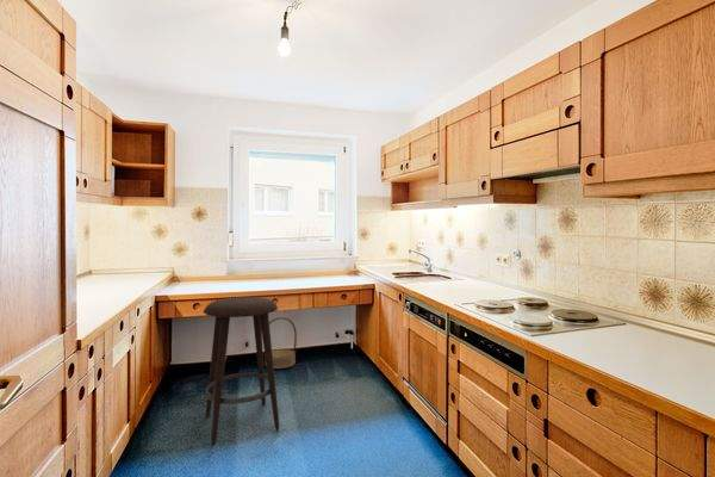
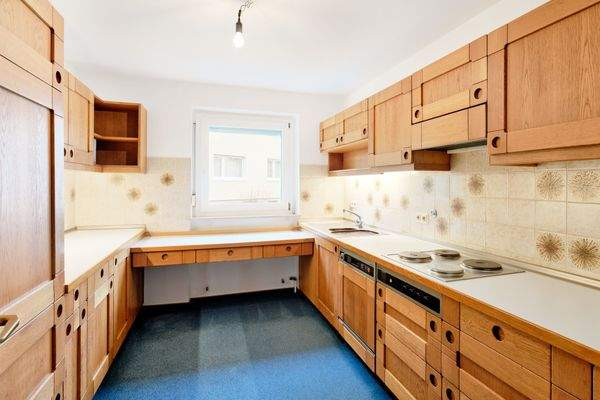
- basket (280, 348)
- stool (241, 373)
